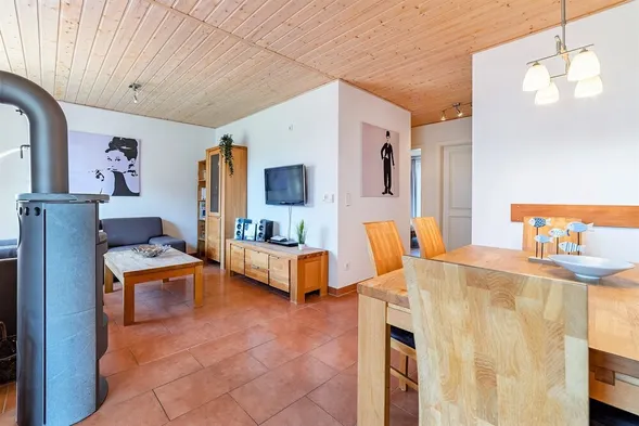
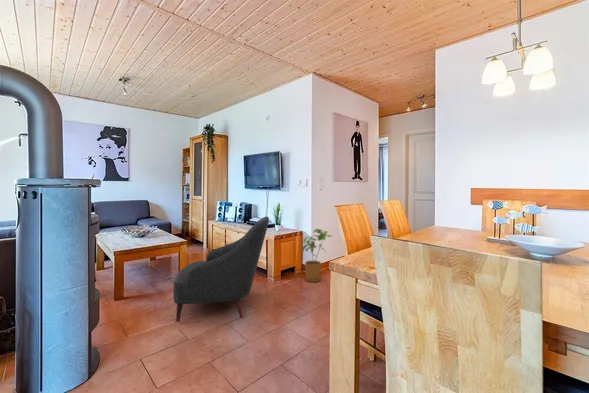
+ house plant (312, 254)
+ armchair (225, 261)
